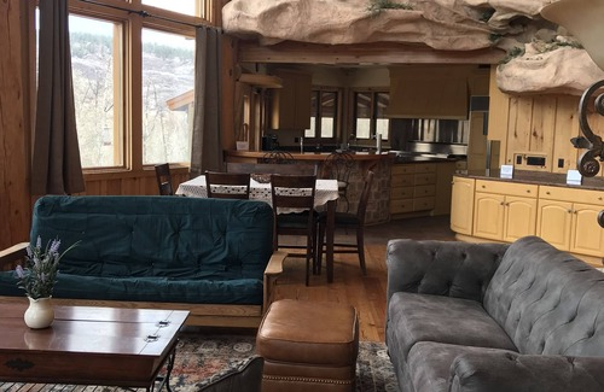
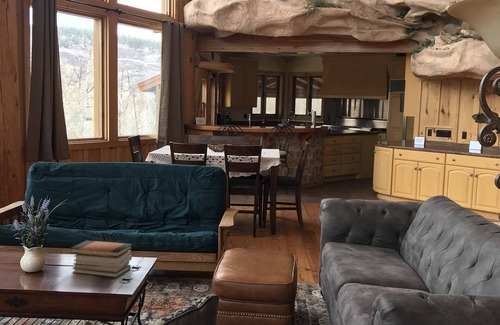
+ book stack (102, 258)
